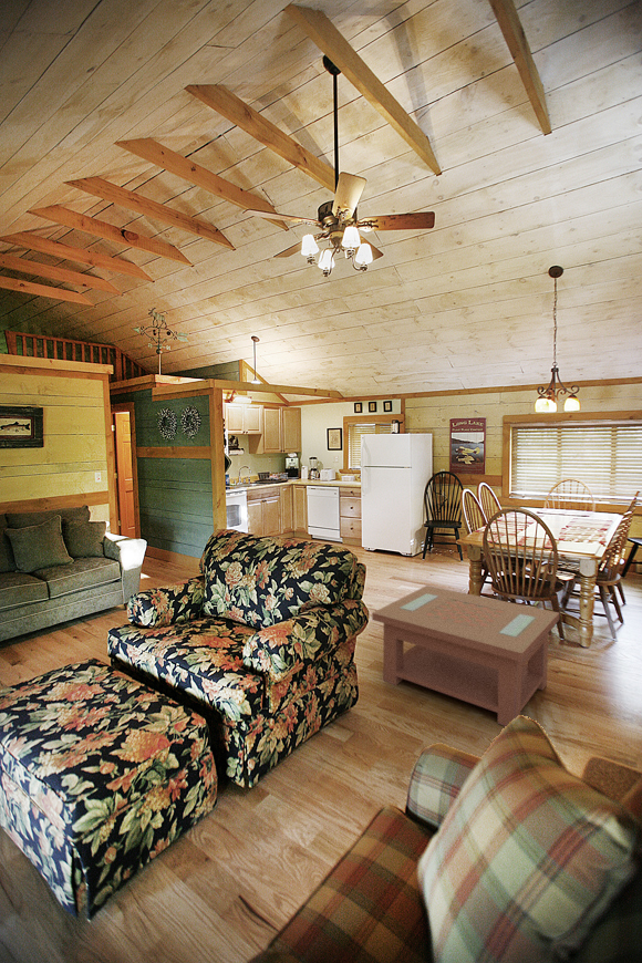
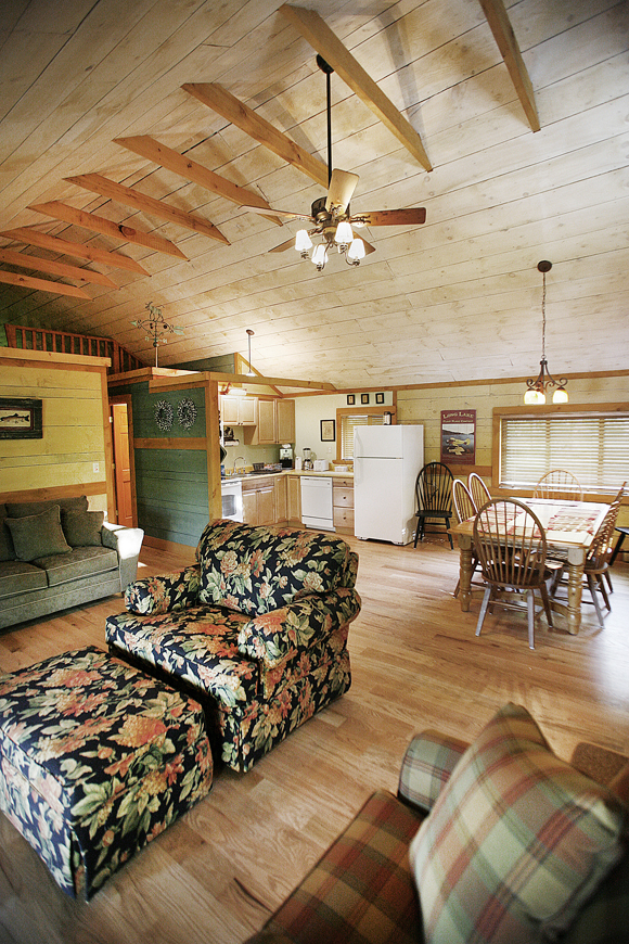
- coffee table (464, 648)
